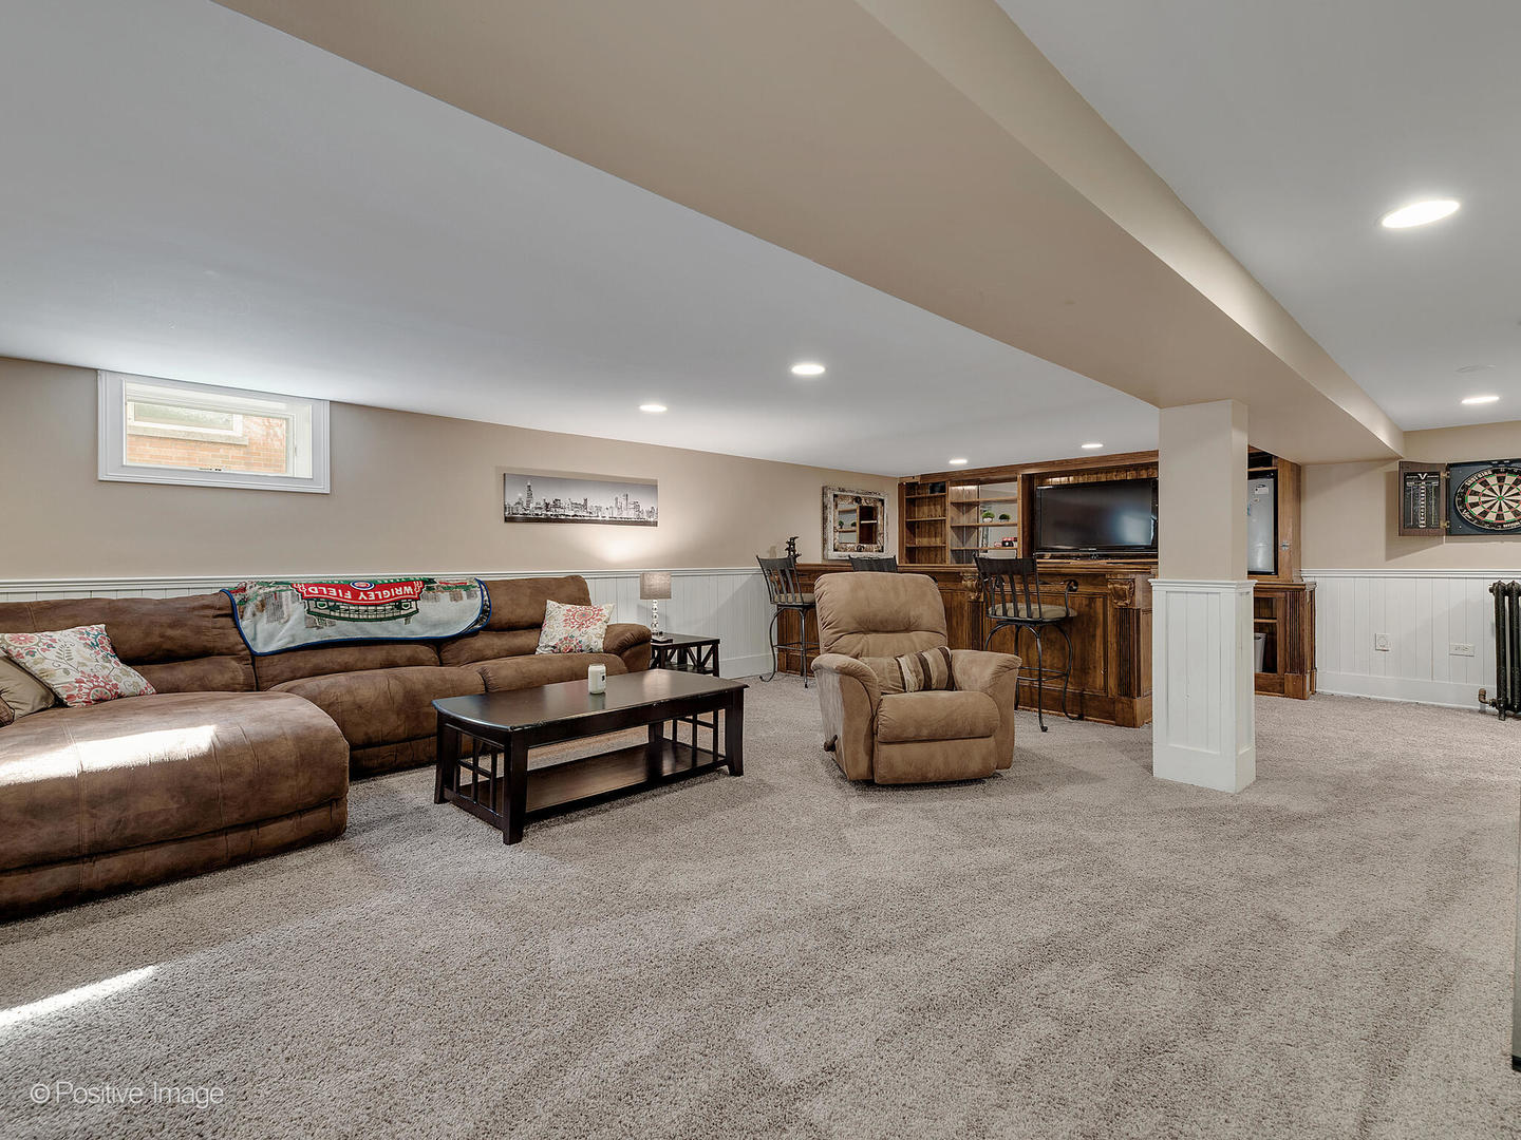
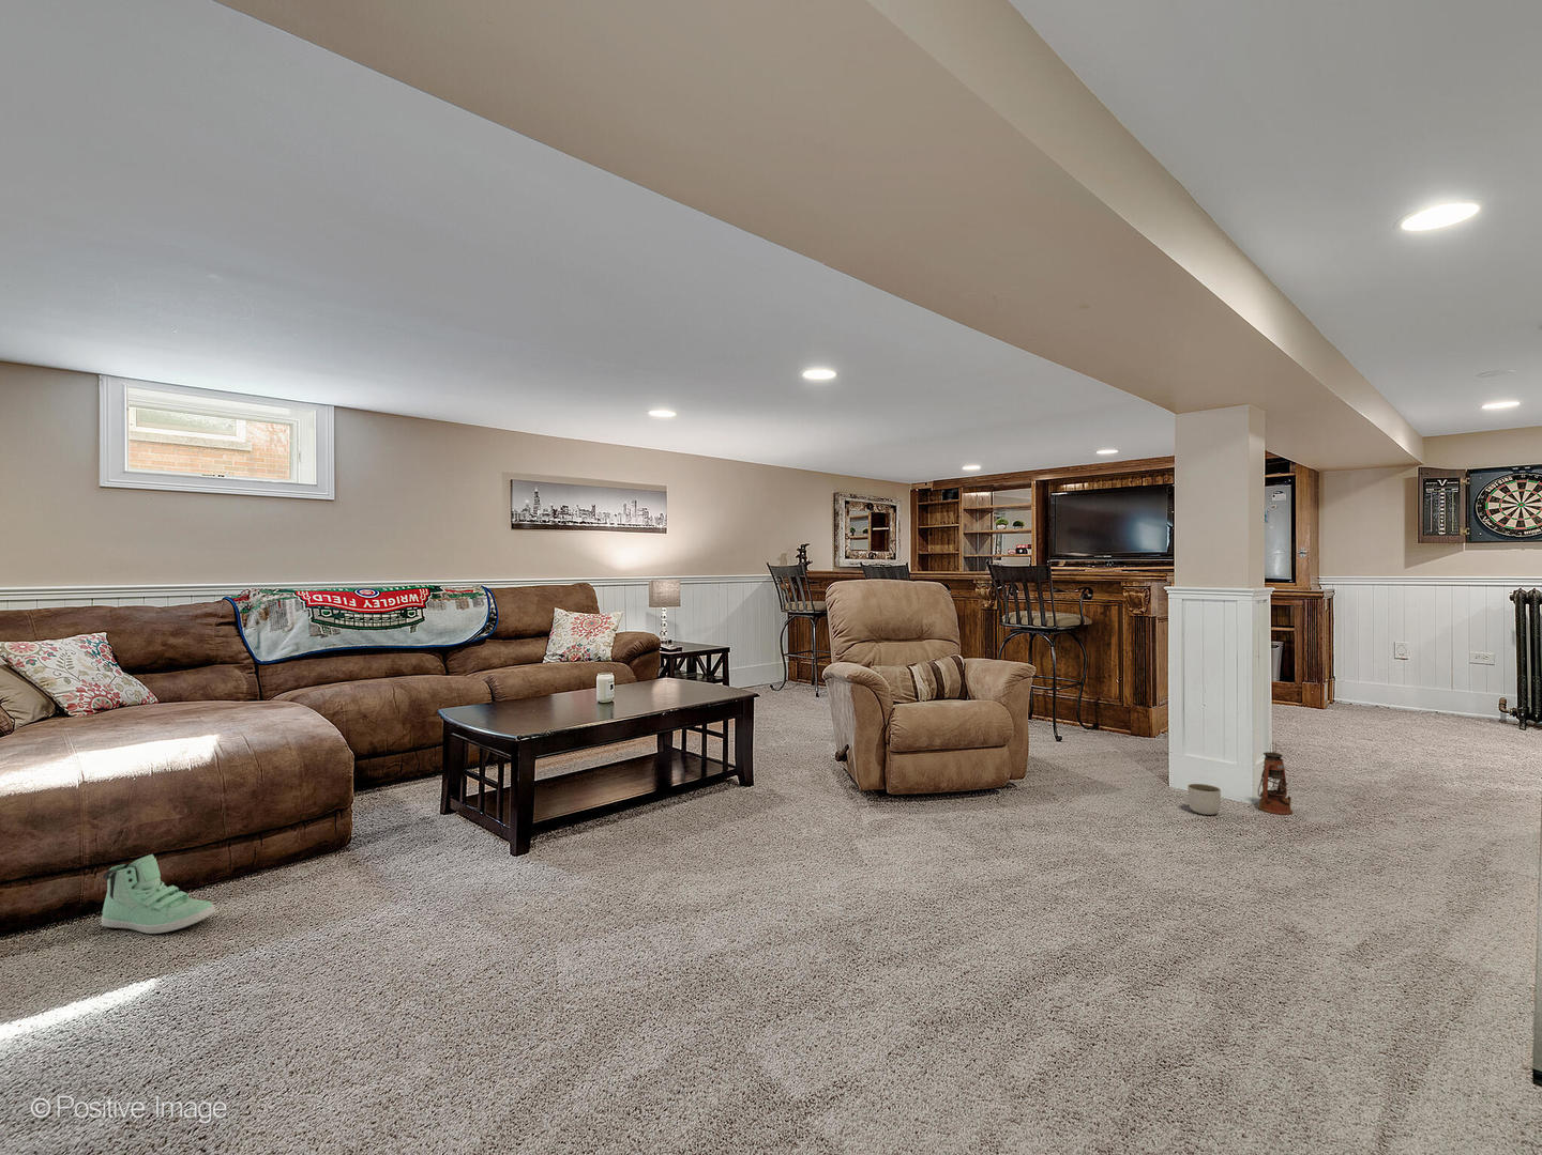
+ lantern (1275, 776)
+ sneaker (159, 889)
+ planter (1203, 798)
